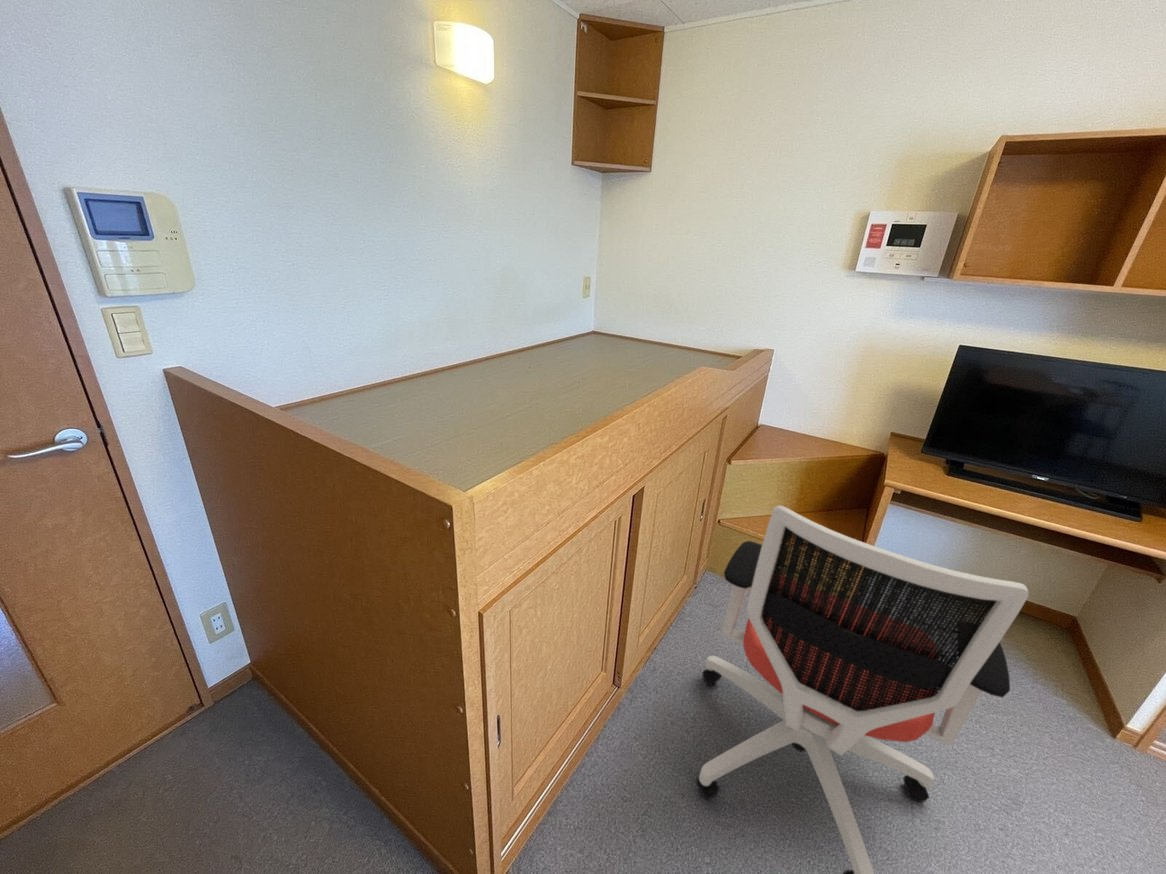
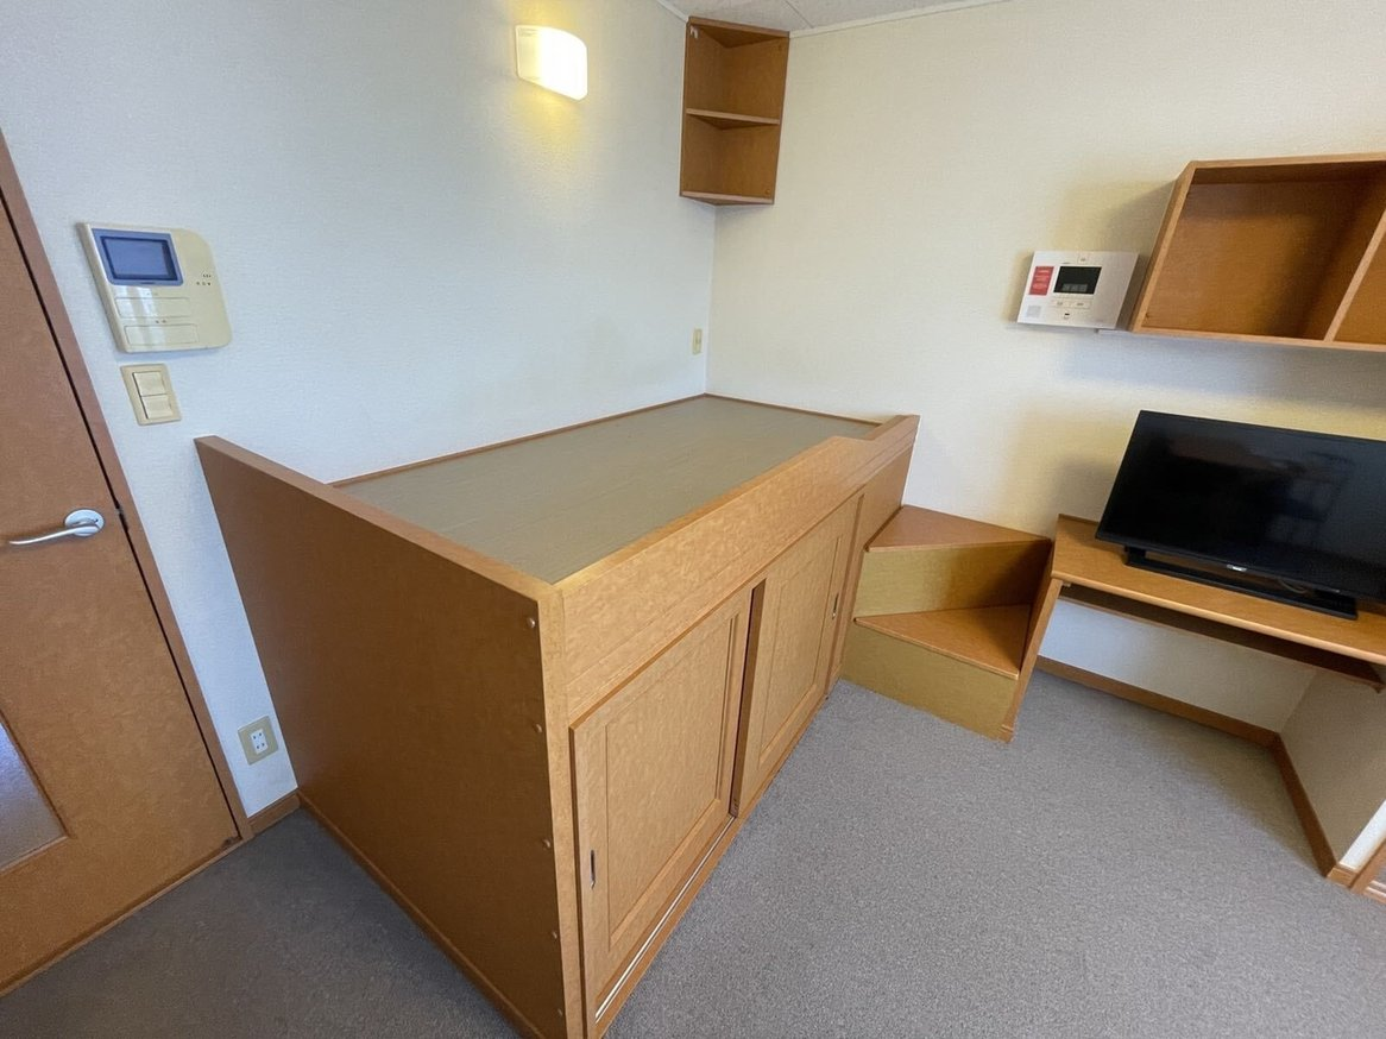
- office chair (837, 637)
